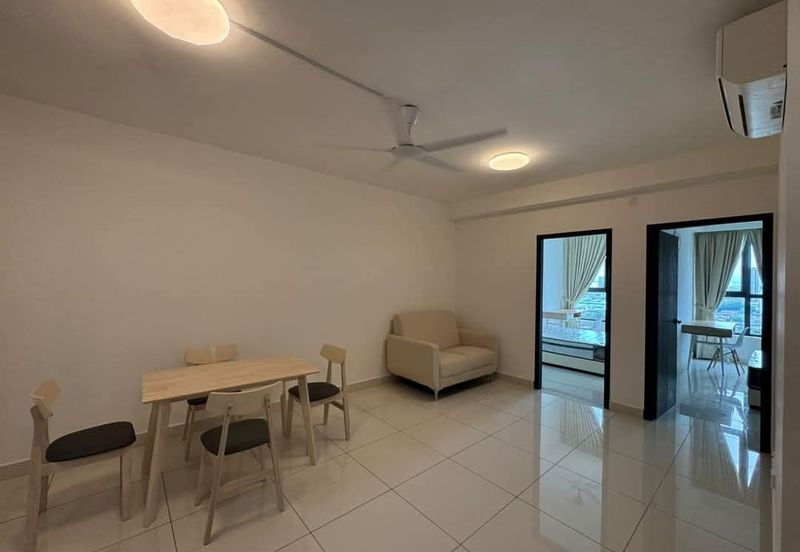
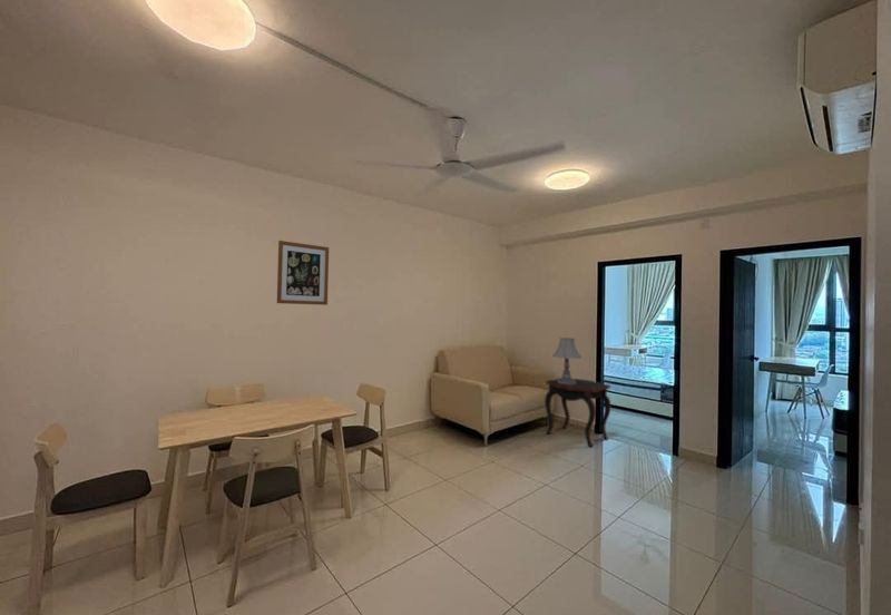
+ wall art (304, 274)
+ table lamp (567, 360)
+ side table (568, 410)
